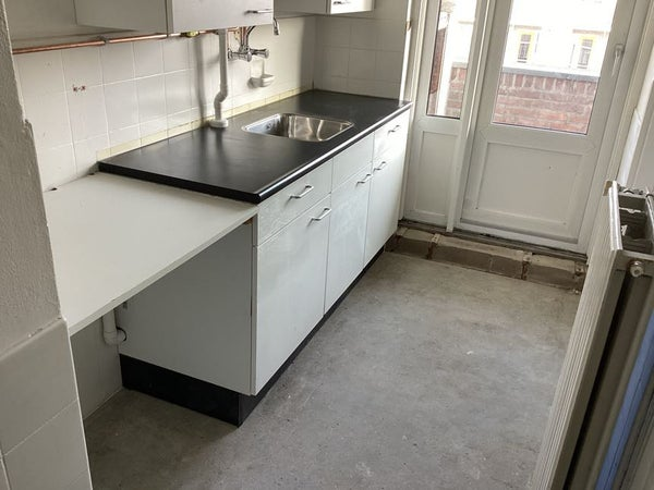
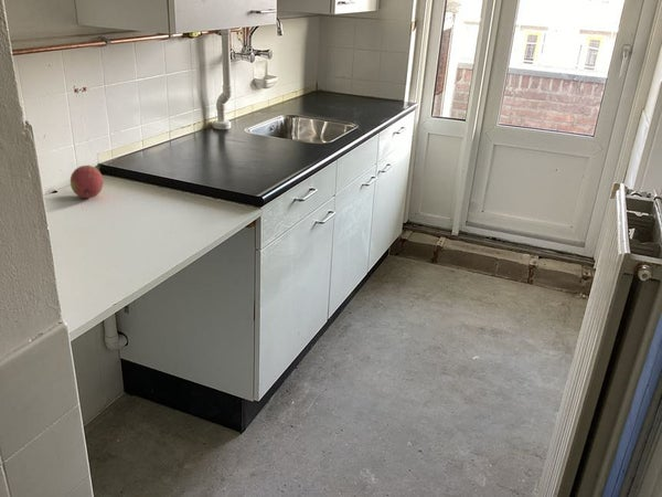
+ fruit (86, 181)
